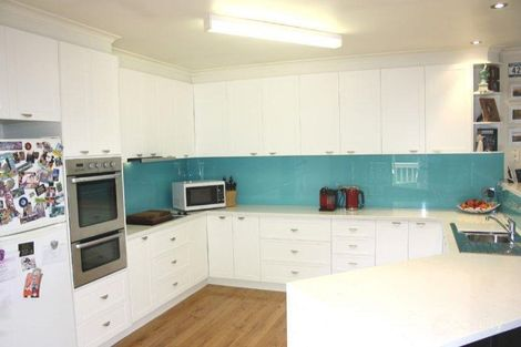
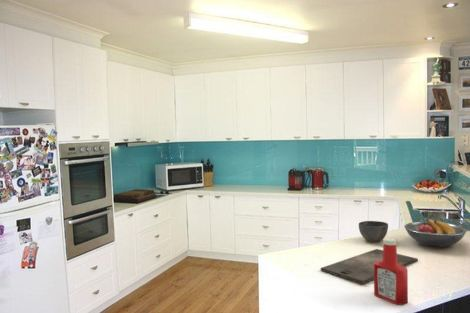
+ bowl (373, 231)
+ cutting board (370, 264)
+ fruit bowl (434, 233)
+ soap bottle (390, 269)
